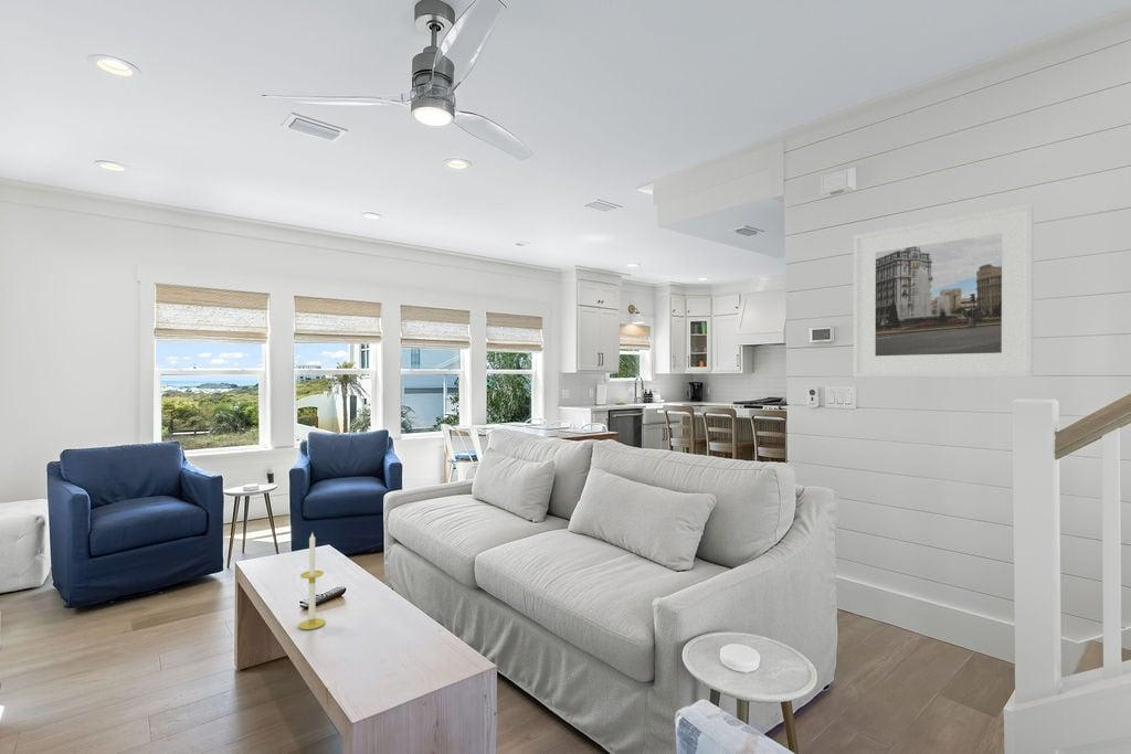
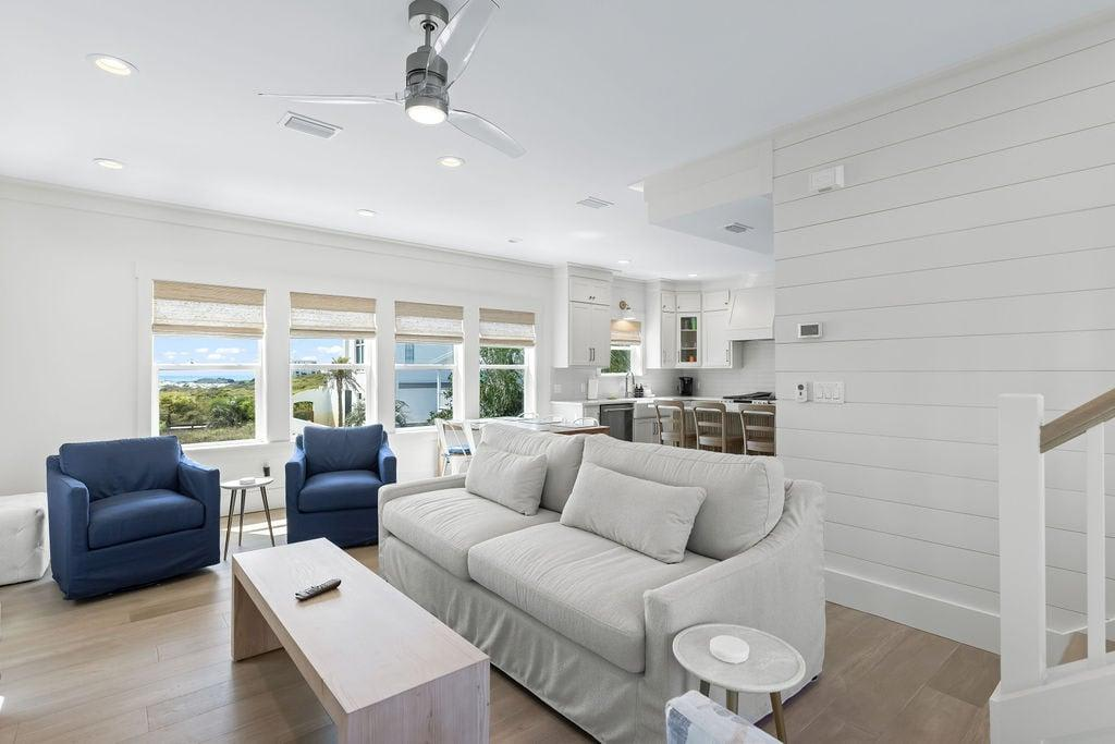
- candle (311, 577)
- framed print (934, 298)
